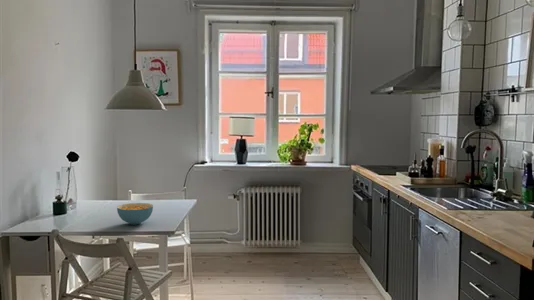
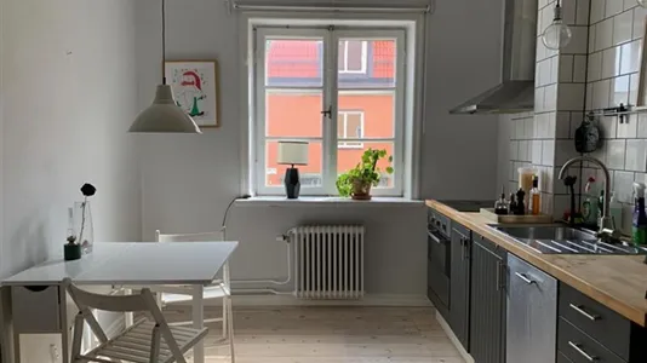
- cereal bowl (135, 214)
